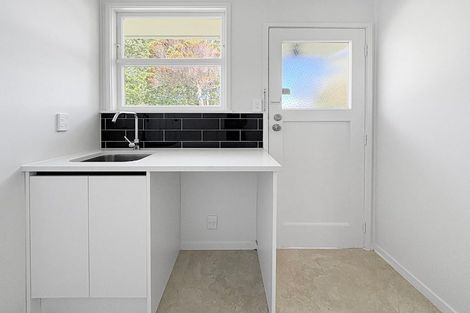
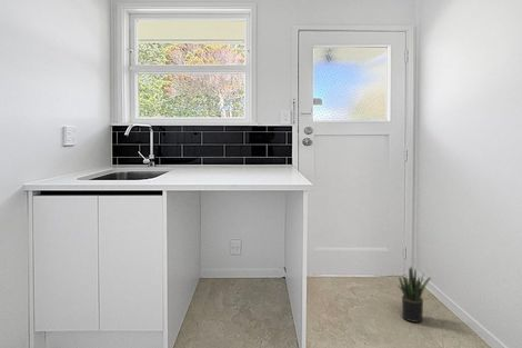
+ potted plant (414, 292)
